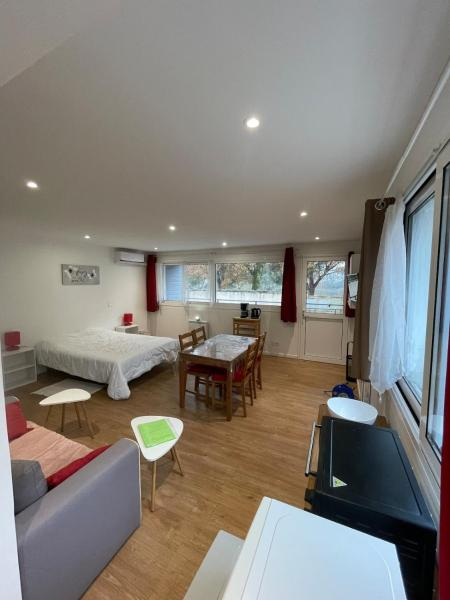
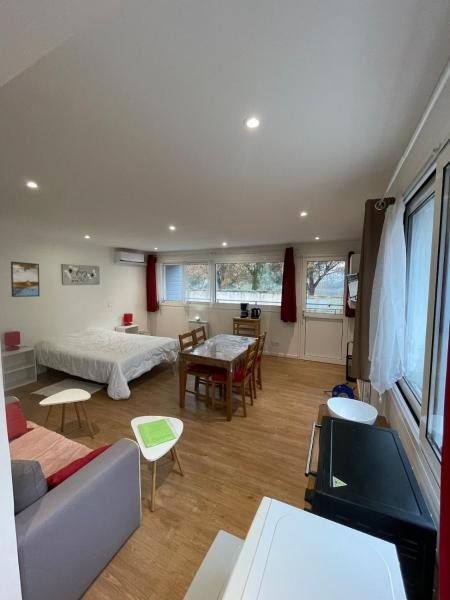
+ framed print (25, 279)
